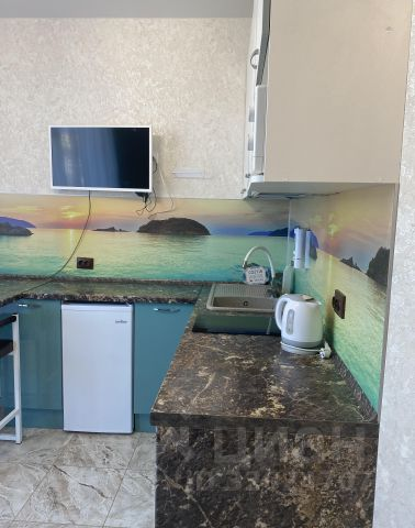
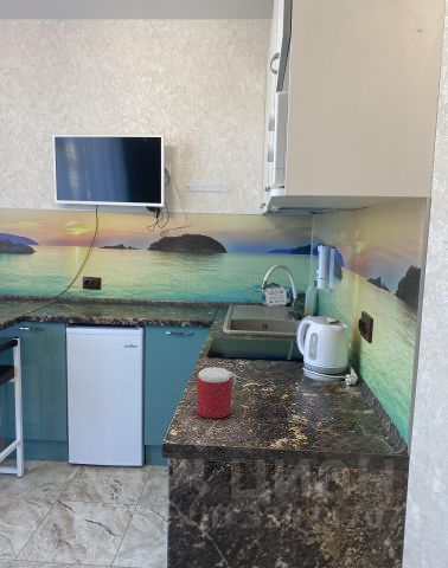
+ mug (212, 389)
